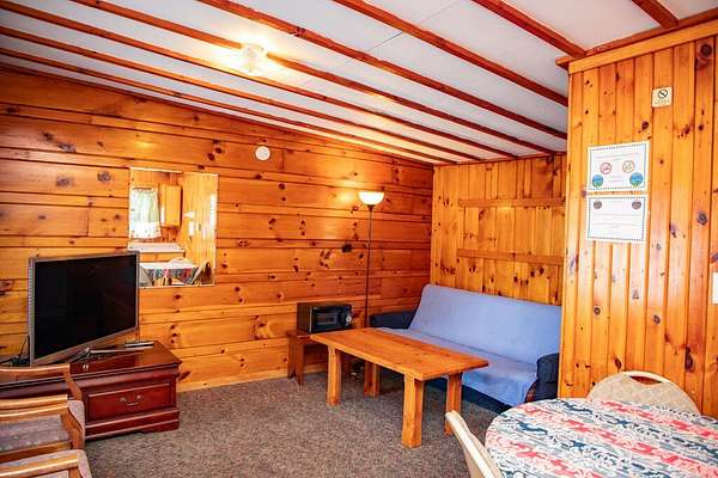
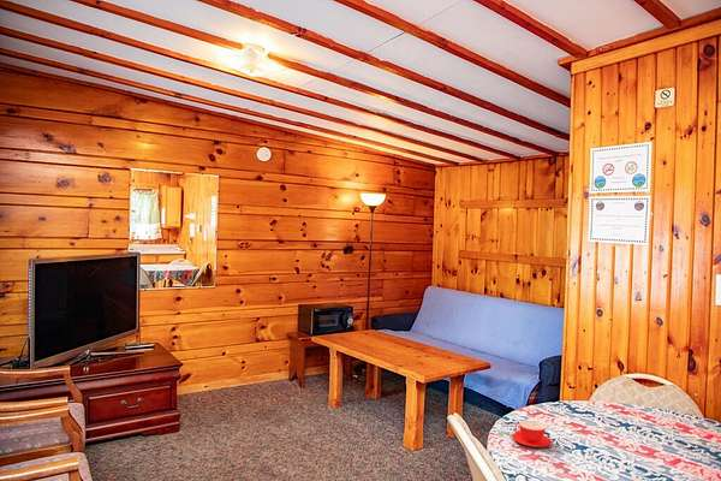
+ teacup (531, 433)
